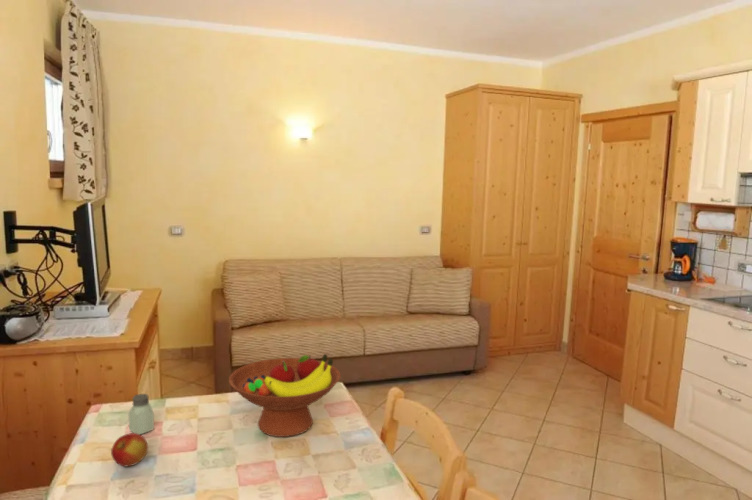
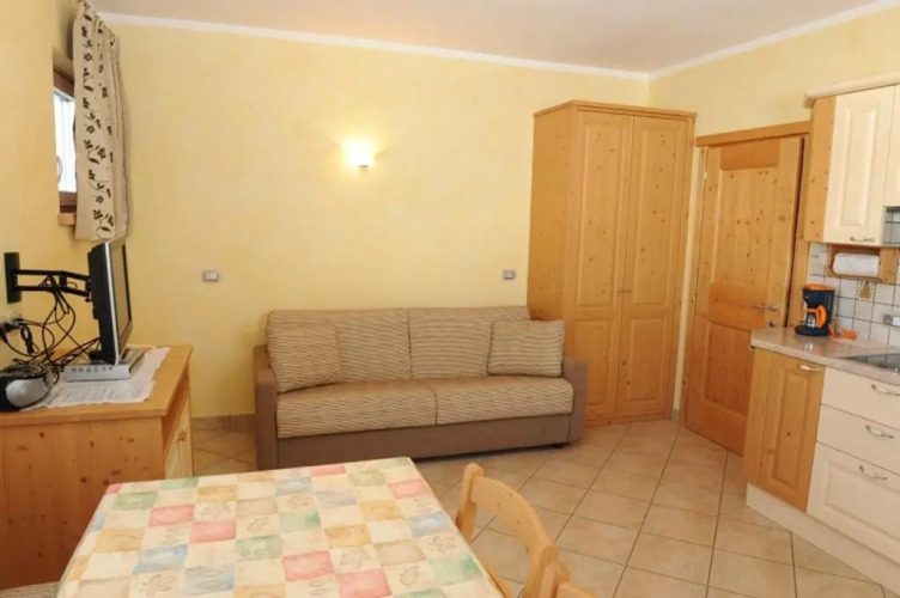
- fruit bowl (285, 390)
- apple (130, 449)
- saltshaker (141, 413)
